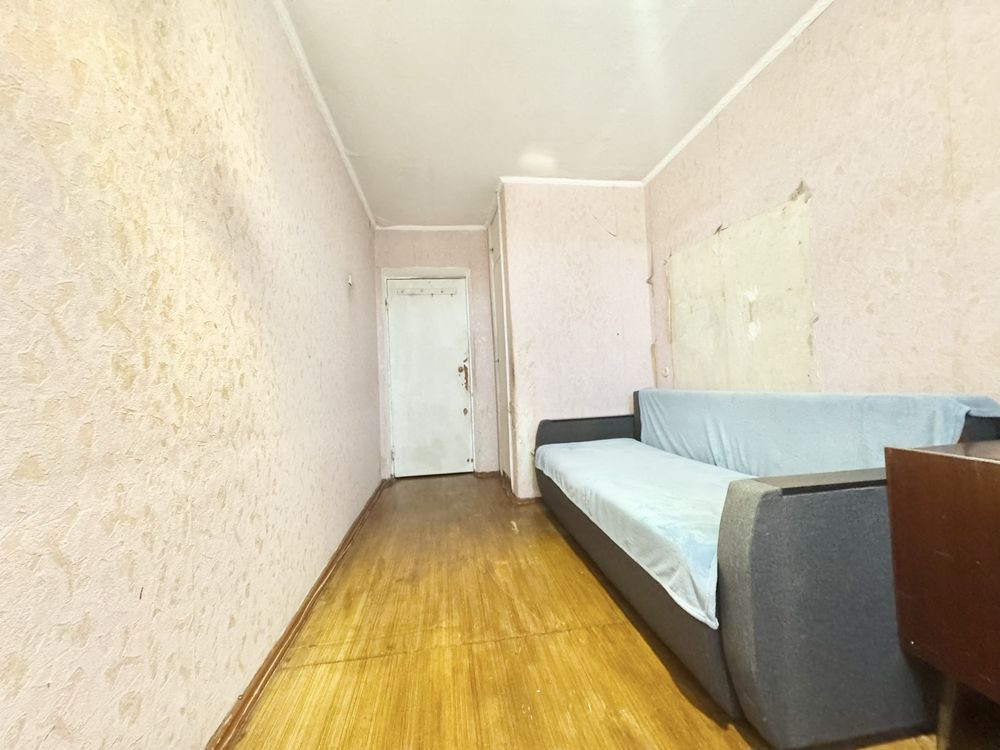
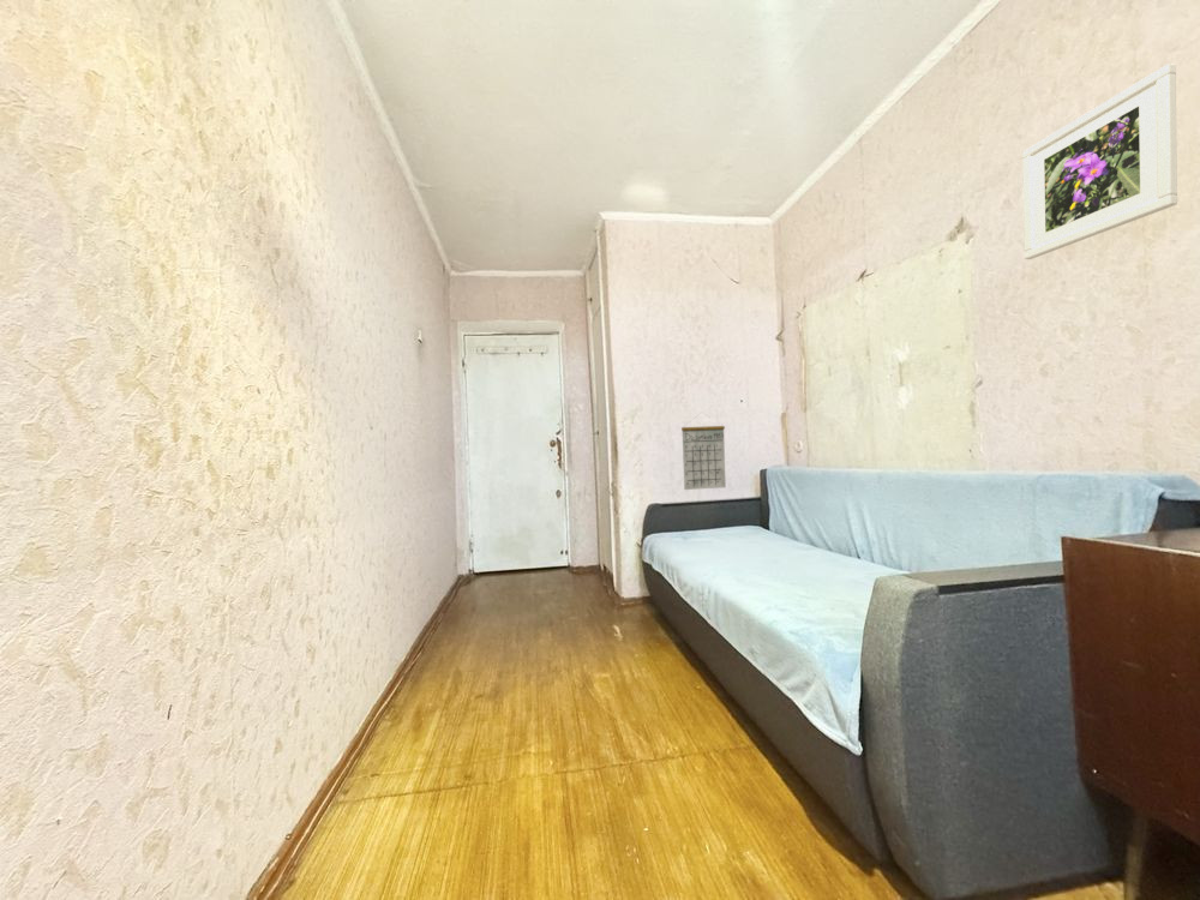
+ calendar (703, 450)
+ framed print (1090, 174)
